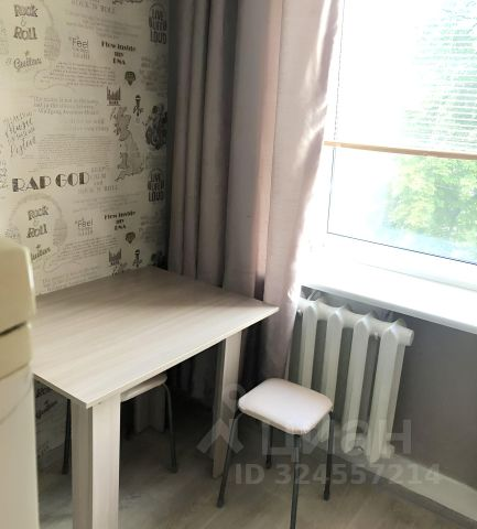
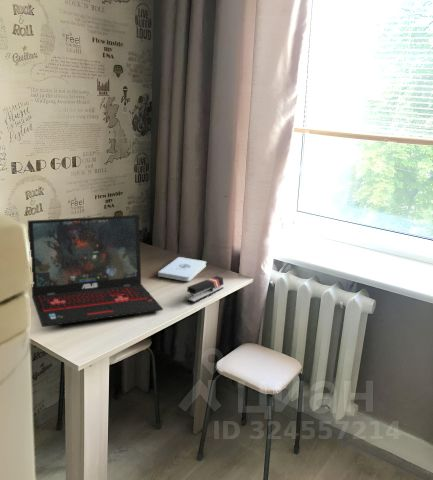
+ laptop (95, 266)
+ stapler (205, 287)
+ notepad (183, 268)
